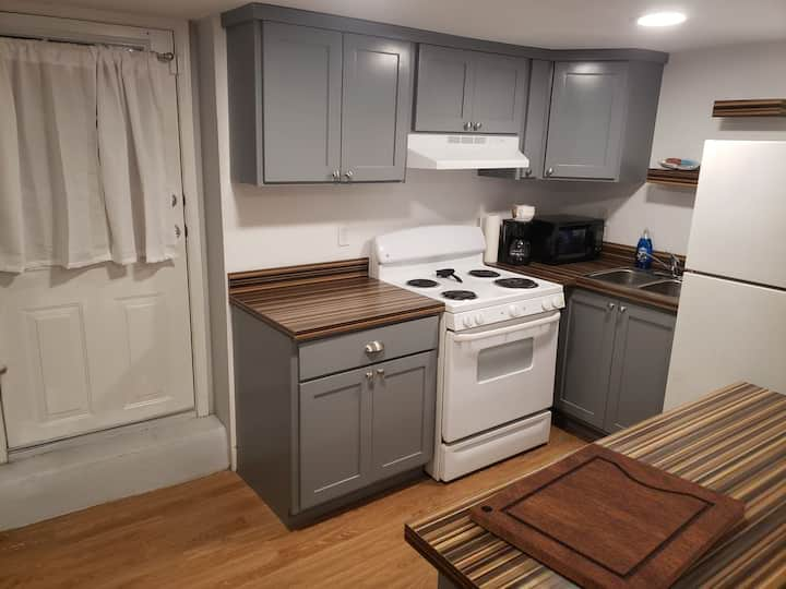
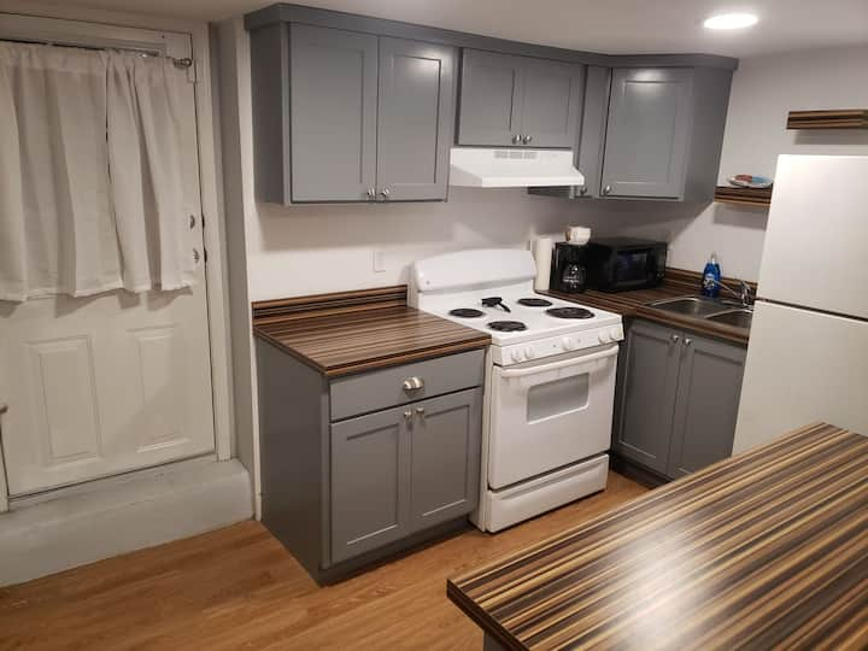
- cutting board (610, 510)
